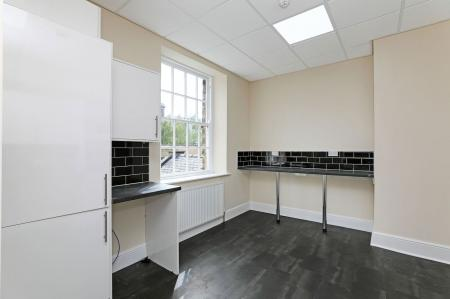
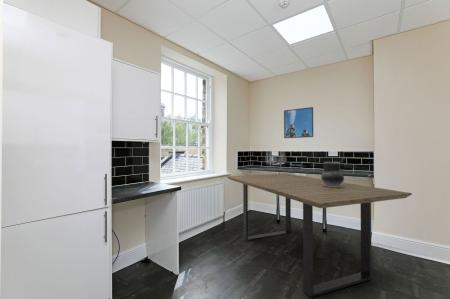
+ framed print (298, 123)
+ dining table (290, 218)
+ ceramic jug (331, 173)
